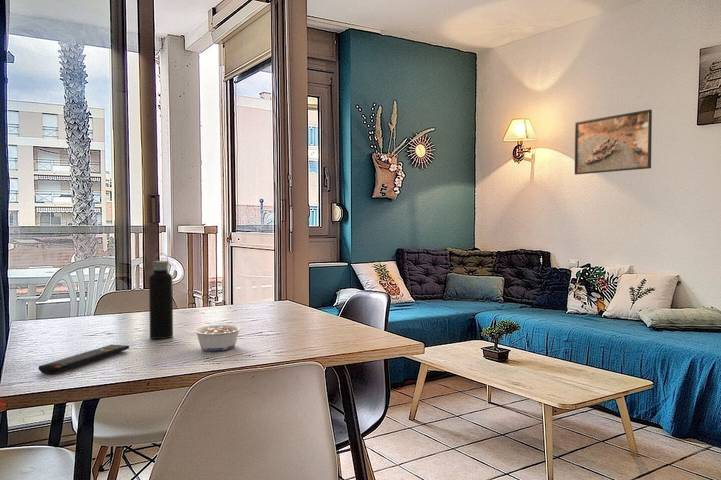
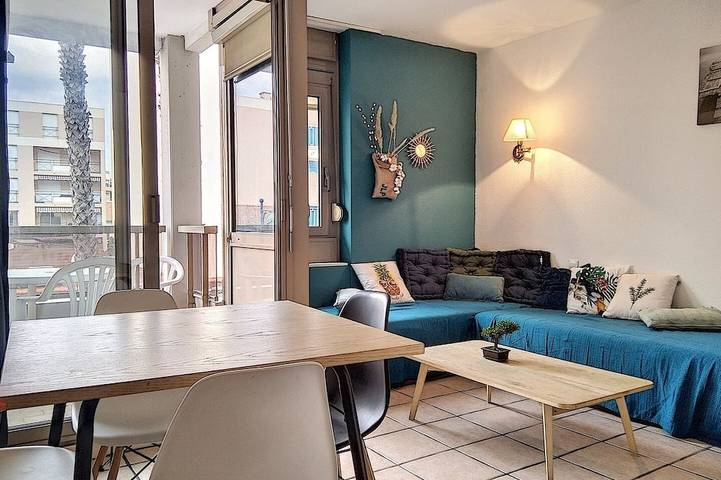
- legume (217, 336)
- remote control (86, 358)
- water bottle (161, 295)
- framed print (610, 144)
